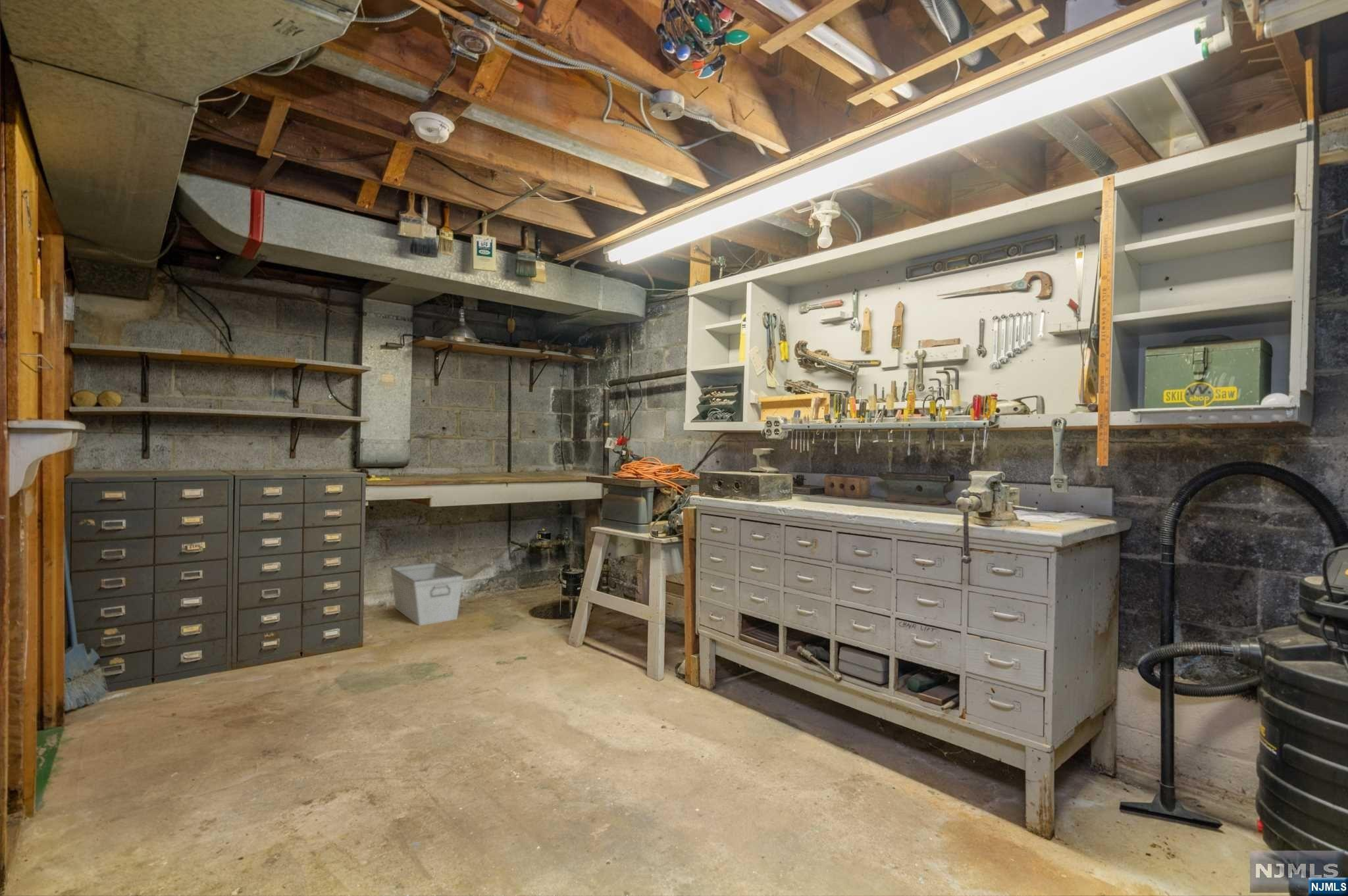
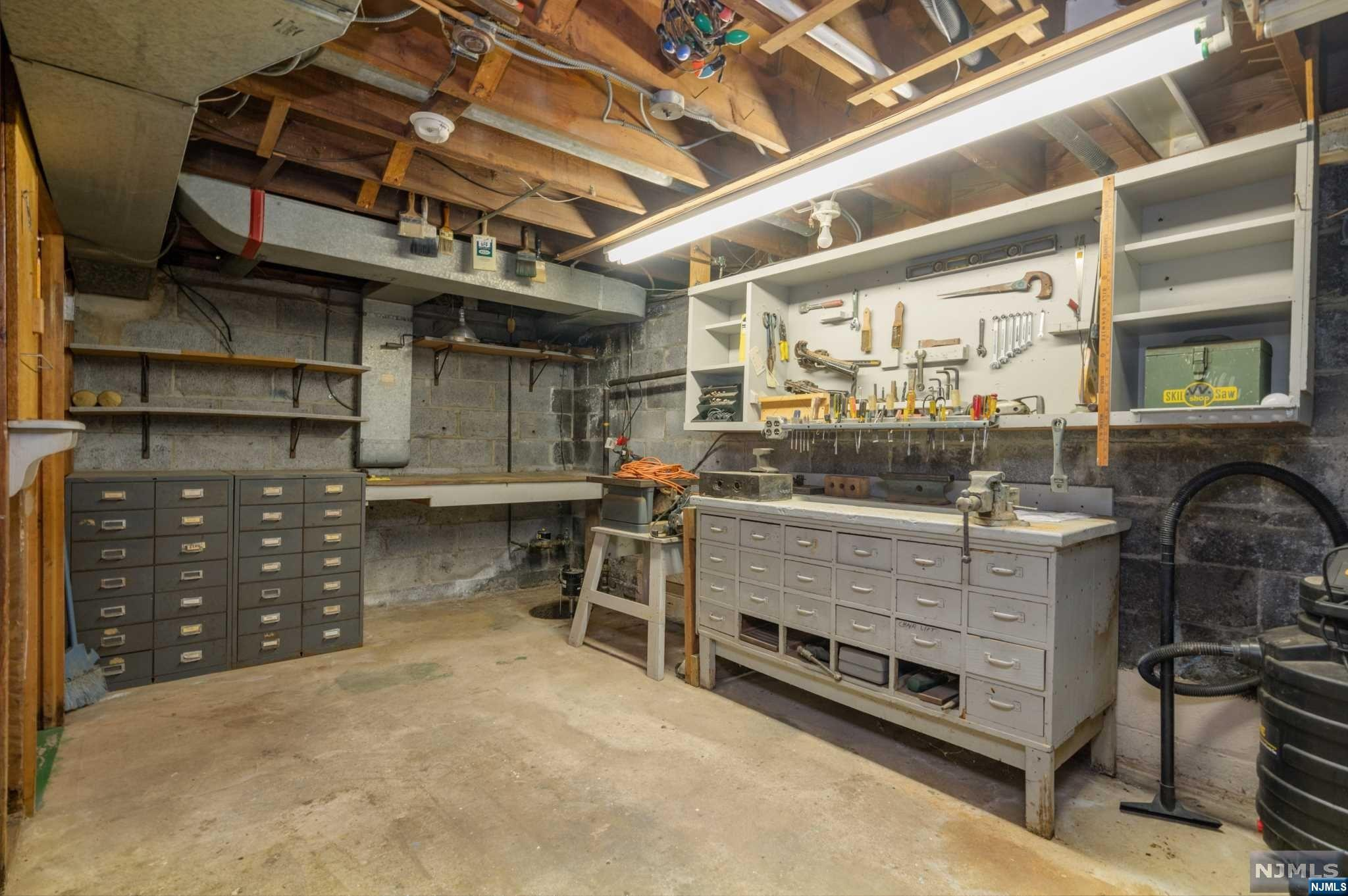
- storage bin (426, 592)
